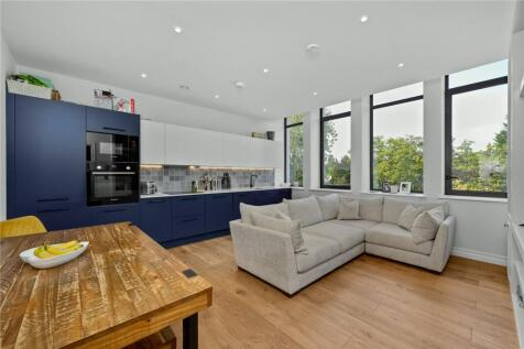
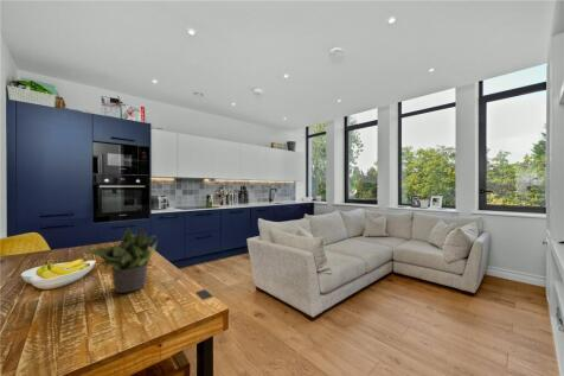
+ potted plant (121, 257)
